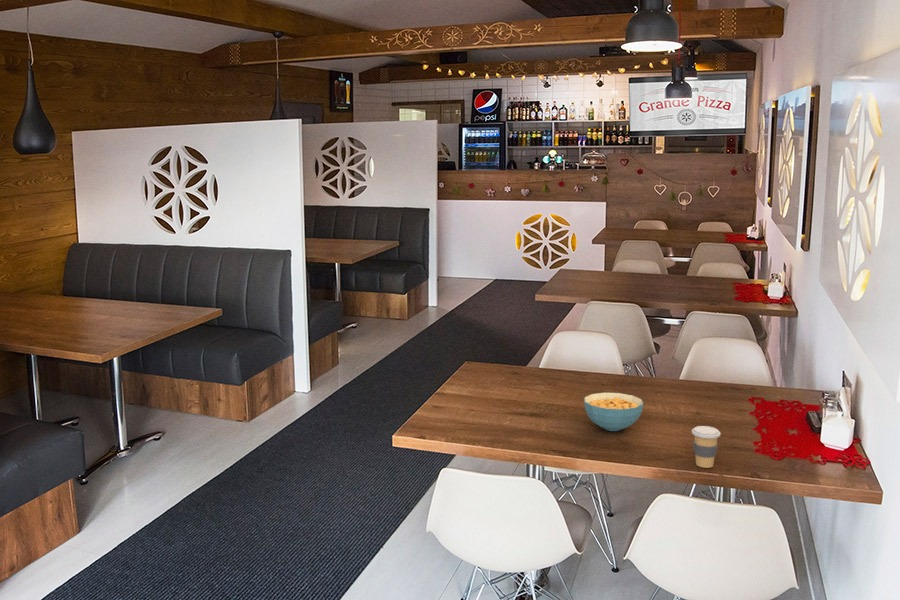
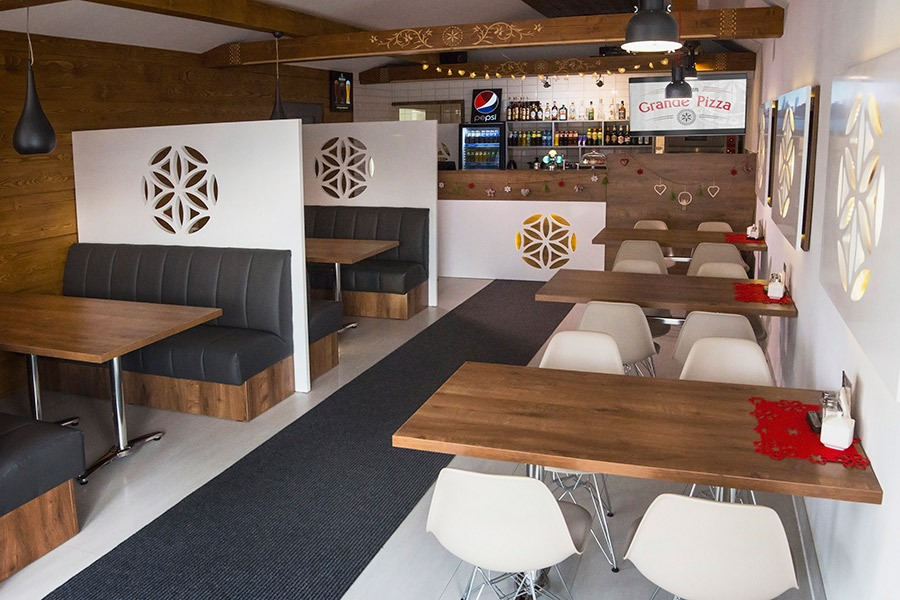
- cereal bowl (612, 414)
- coffee cup (705, 447)
